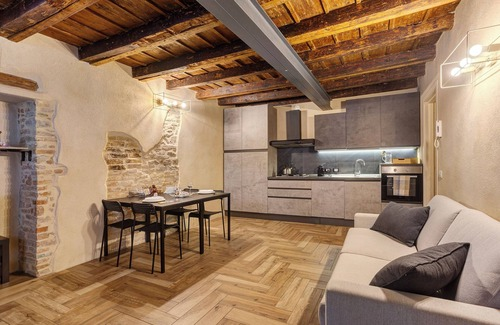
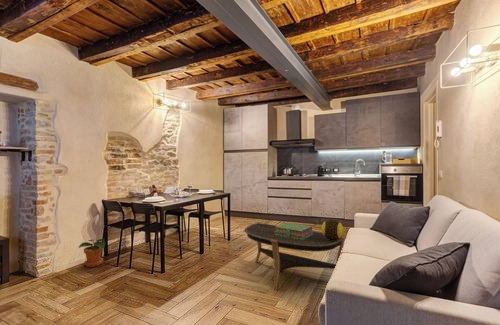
+ potted plant (93, 253)
+ decorative ball (332, 229)
+ coffee table (286, 256)
+ stack of books (293, 230)
